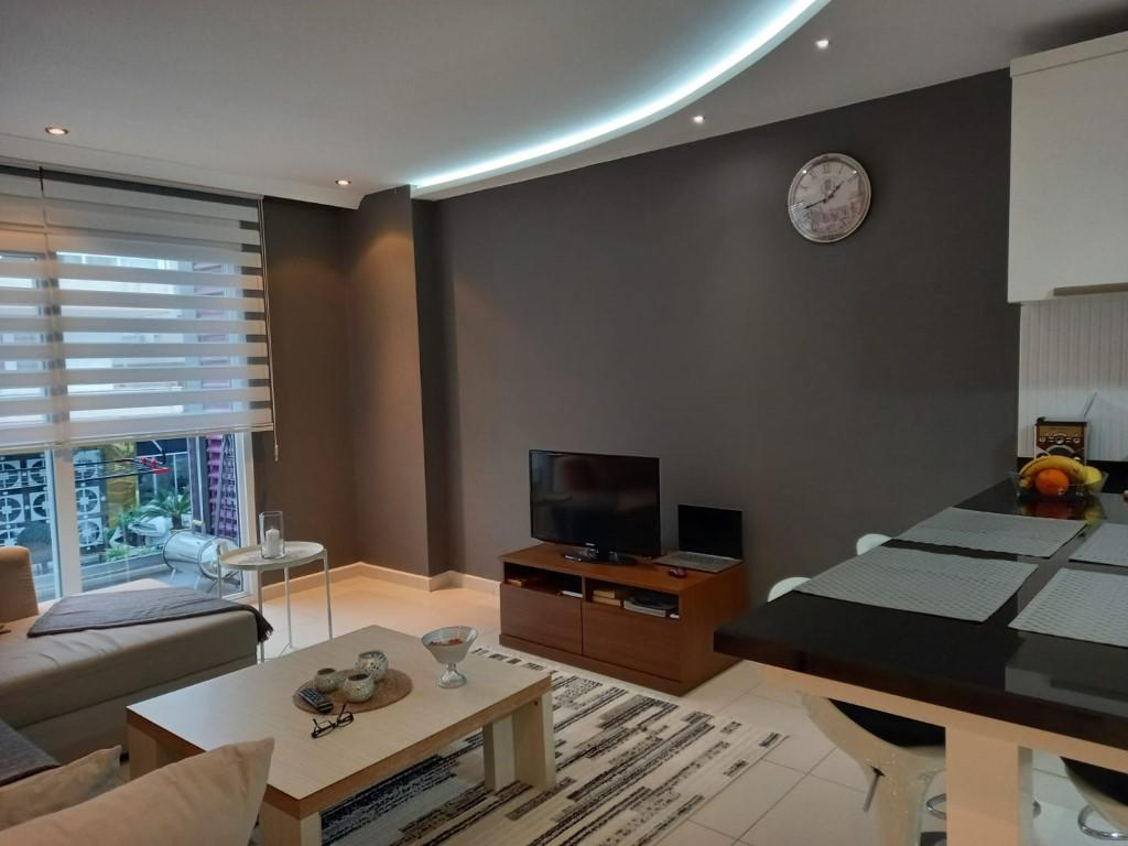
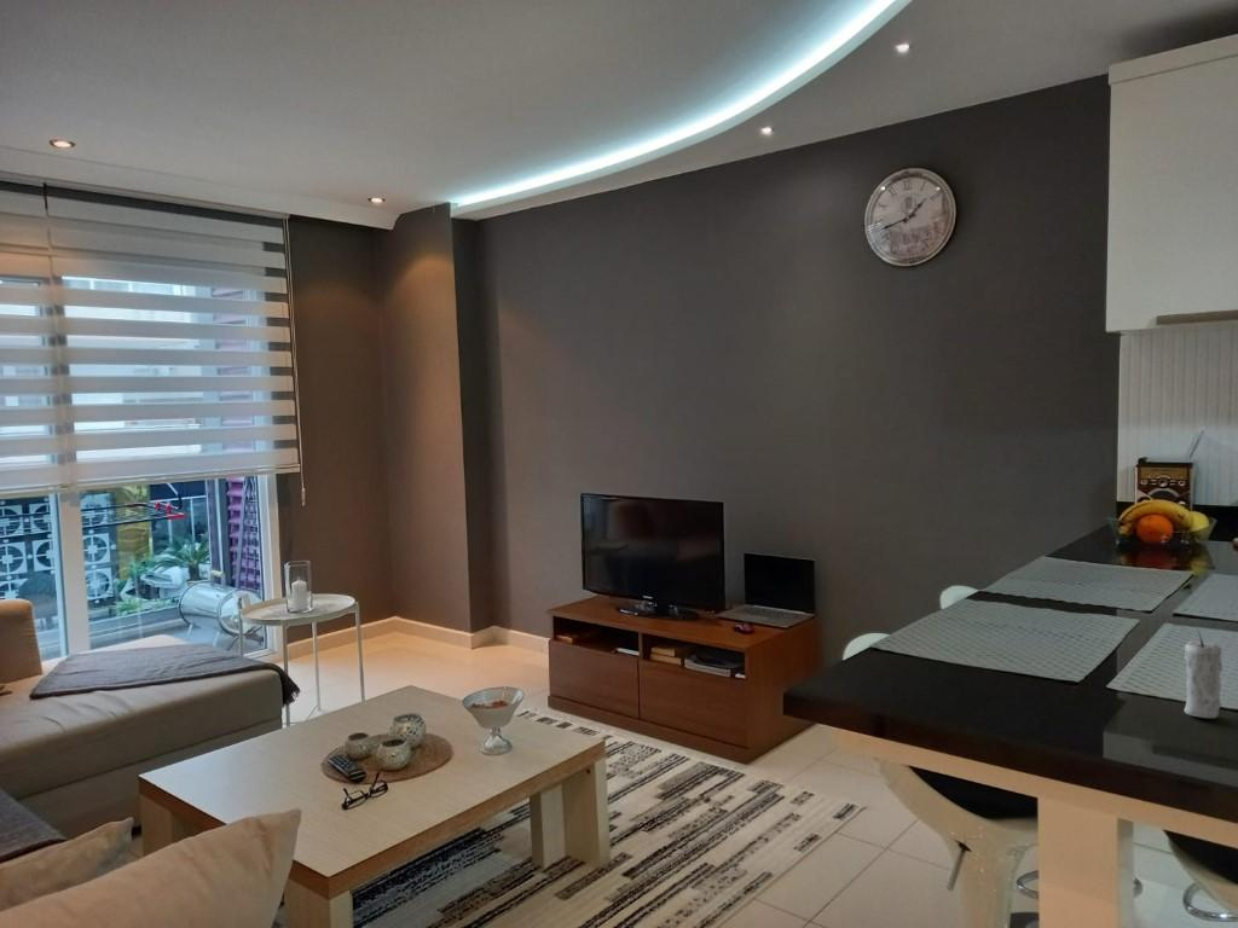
+ candle (1202, 672)
